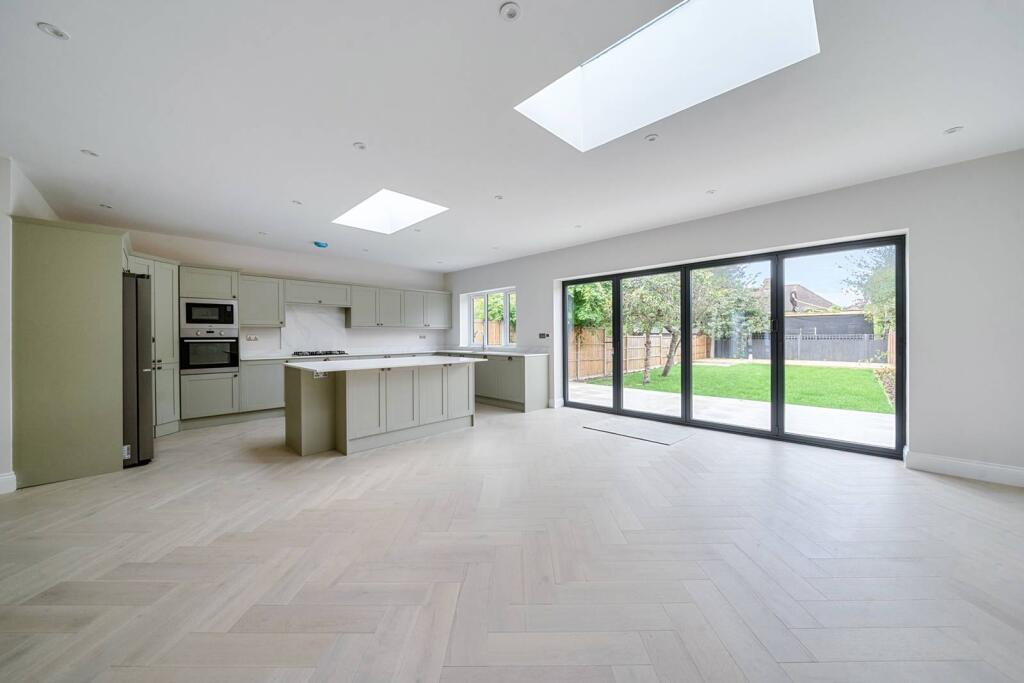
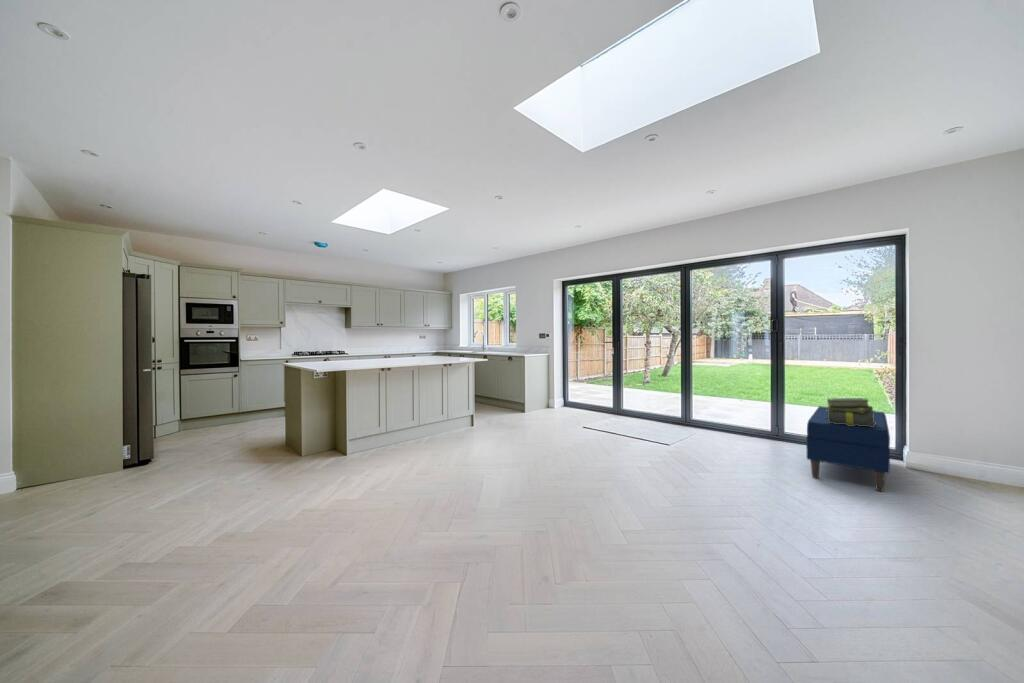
+ bench (848, 442)
+ stack of books (849, 410)
